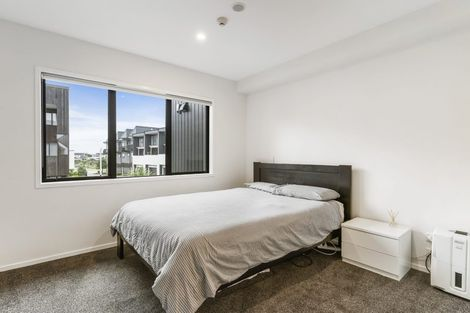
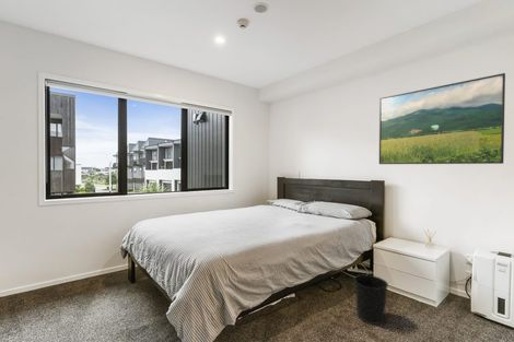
+ wastebasket (370, 298)
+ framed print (432, 126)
